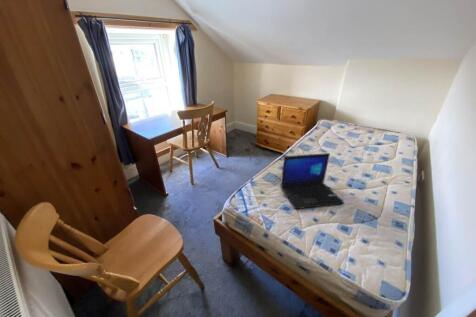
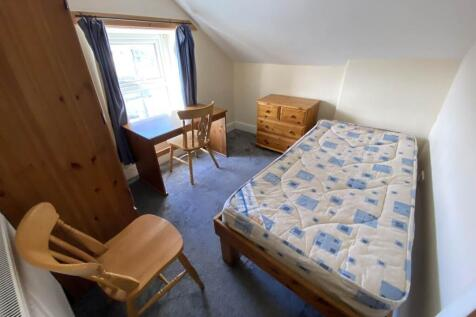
- laptop (313, 179)
